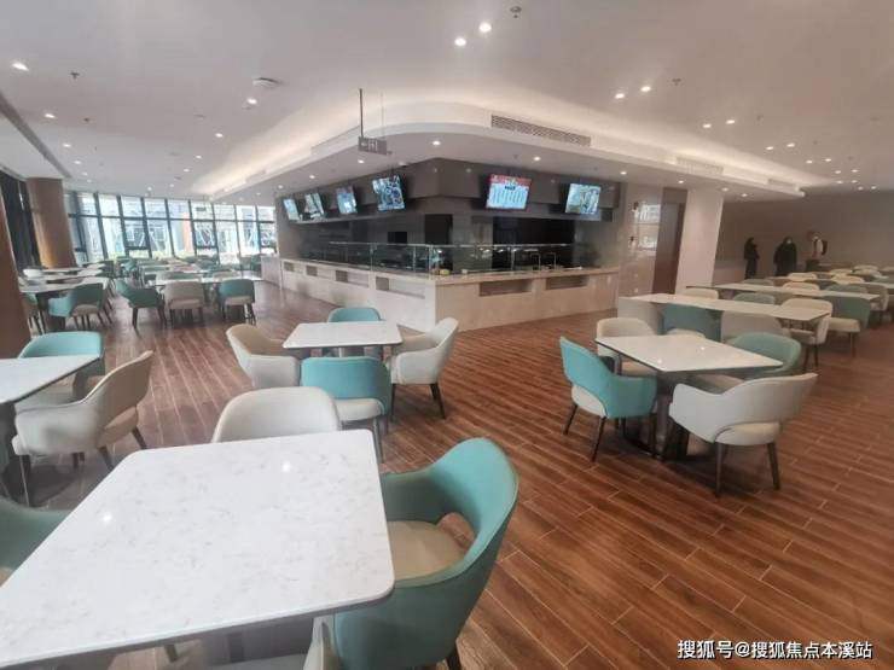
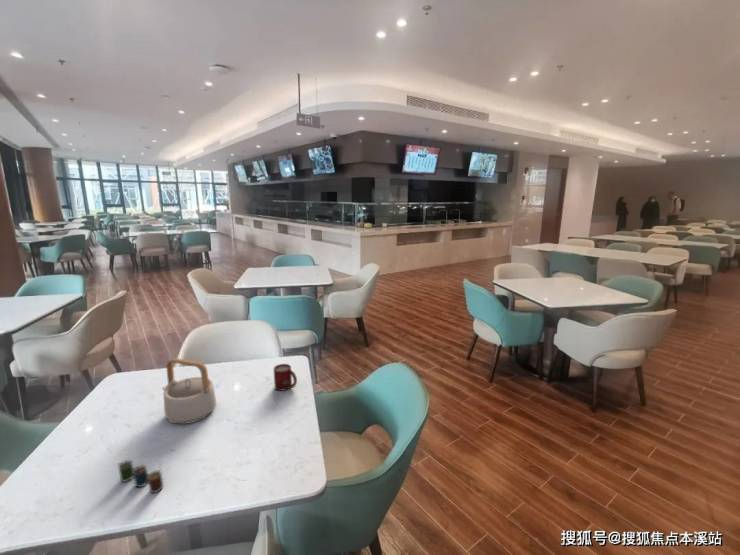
+ cup (138, 471)
+ teapot (185, 386)
+ cup (286, 377)
